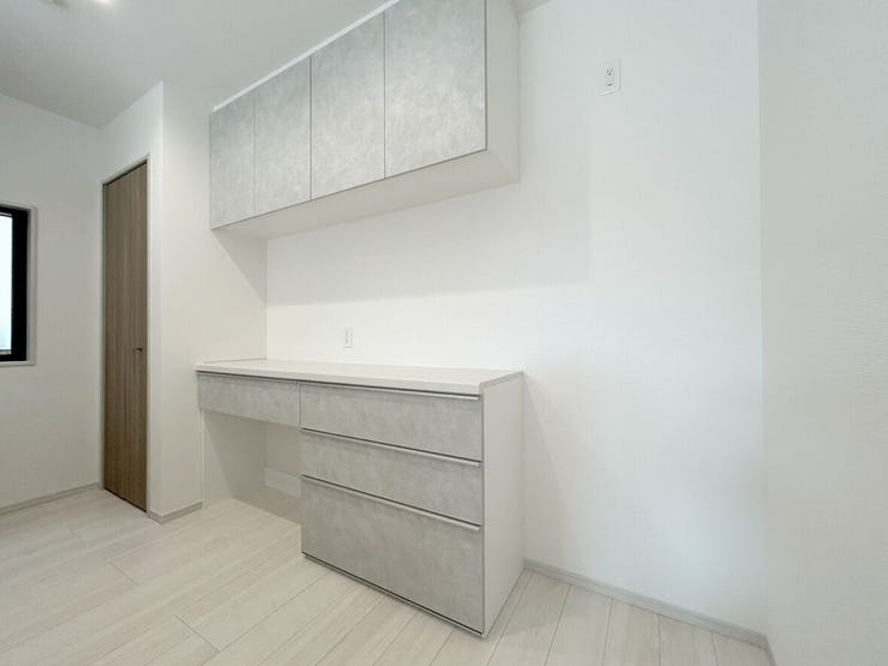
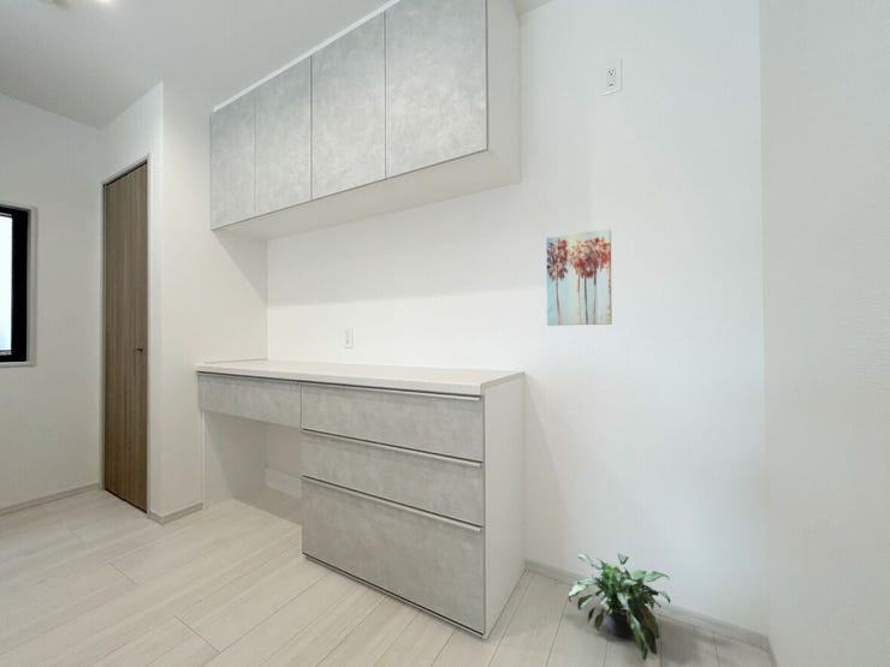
+ potted plant (617, 594)
+ wall art (577, 279)
